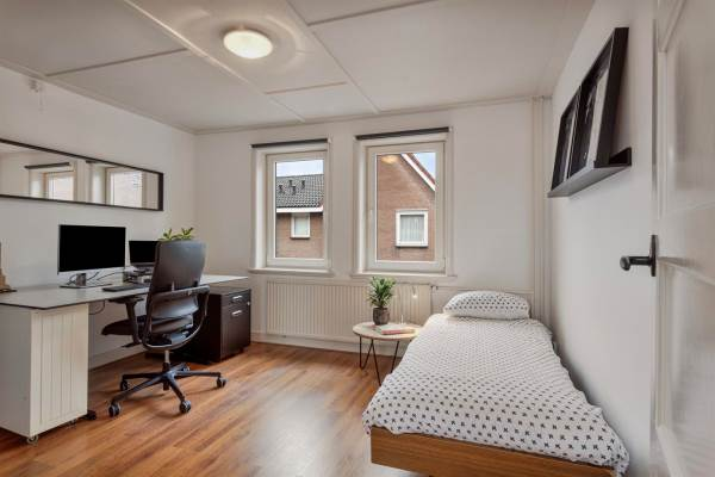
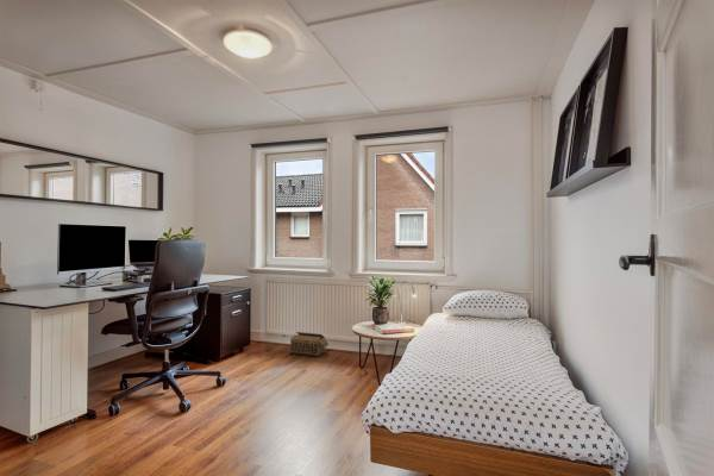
+ cardboard box (309, 343)
